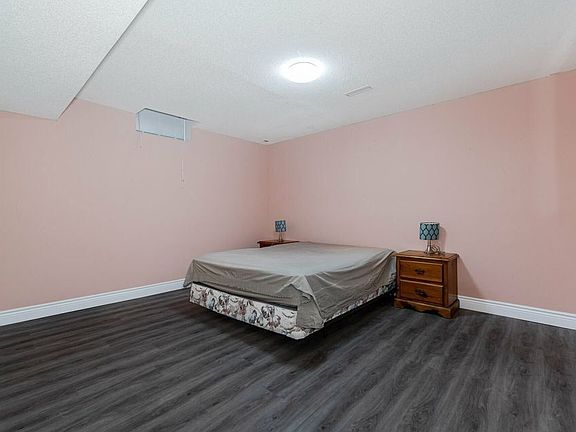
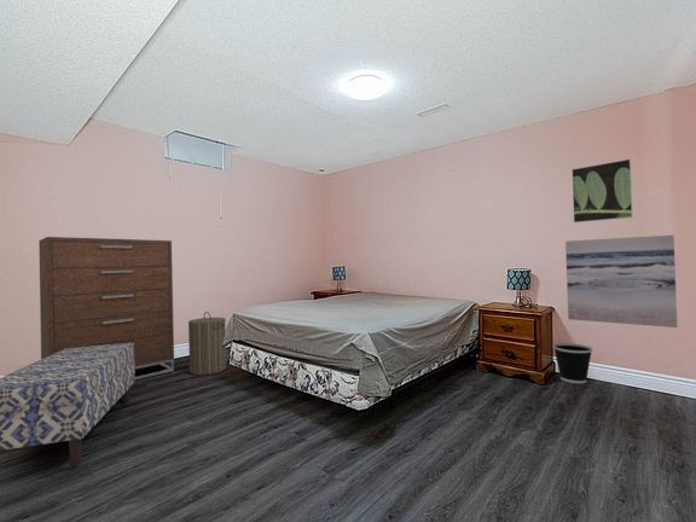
+ wastebasket (572, 362)
+ wall art (616, 280)
+ bench (71, 396)
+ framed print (601, 192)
+ dresser (110, 309)
+ laundry hamper (207, 341)
